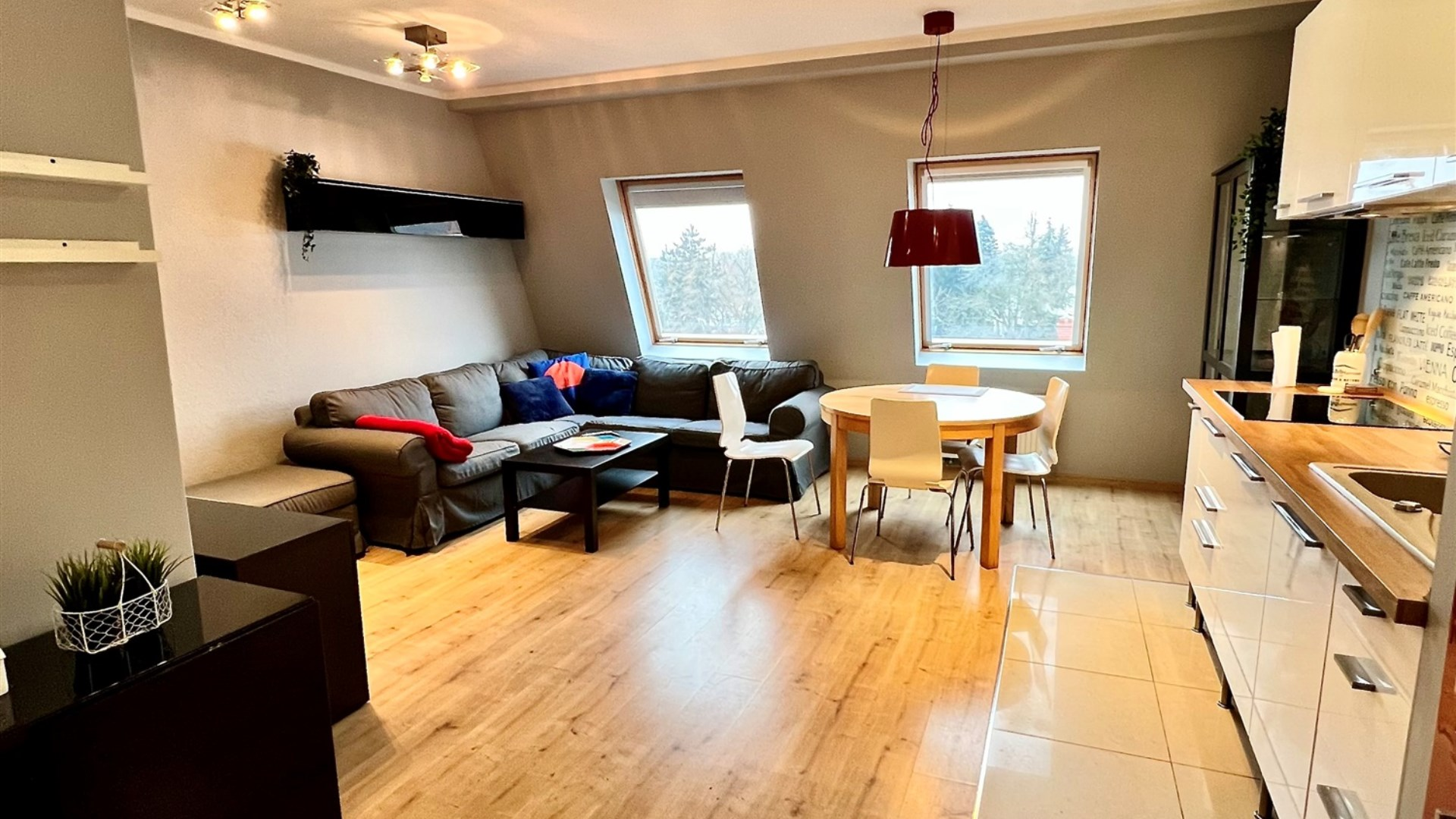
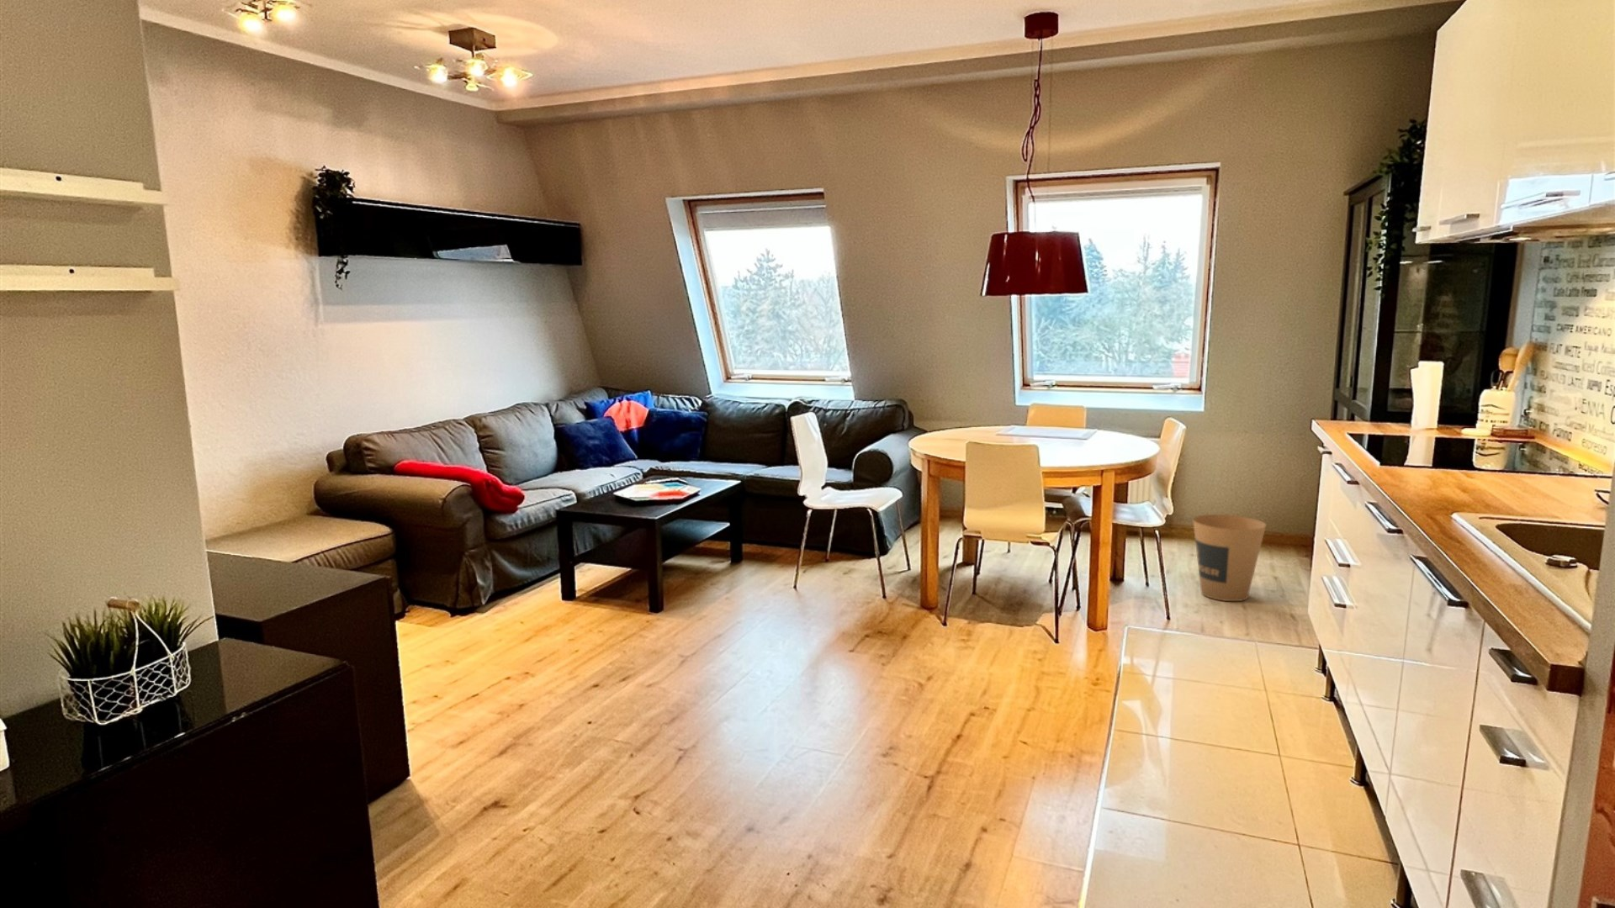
+ trash can (1227, 559)
